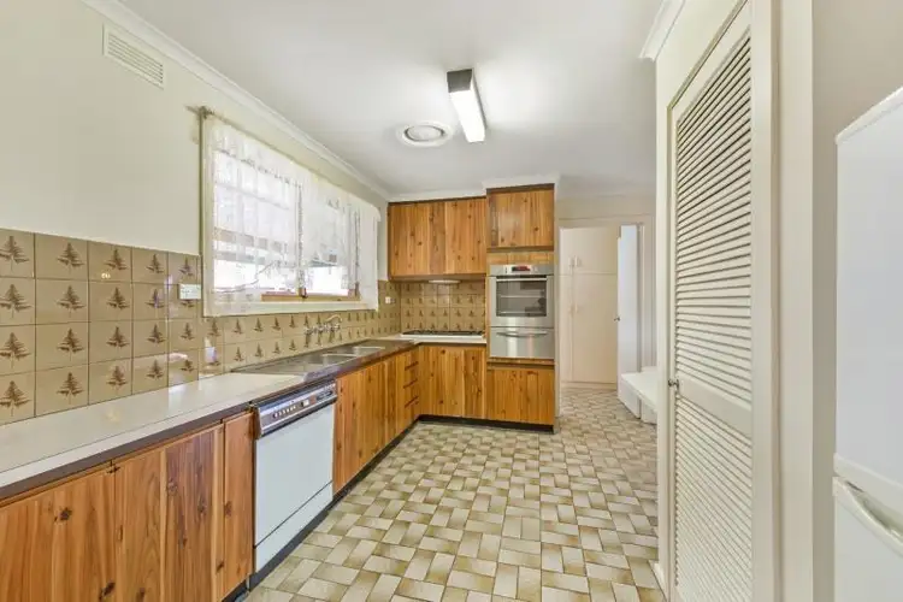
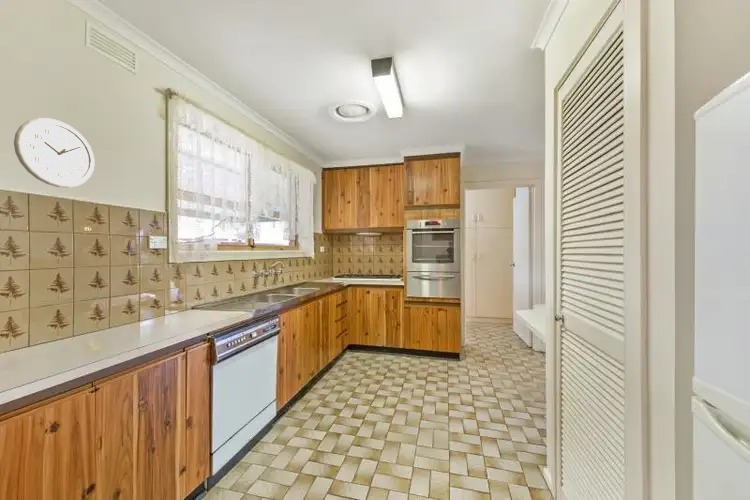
+ wall clock (59, 153)
